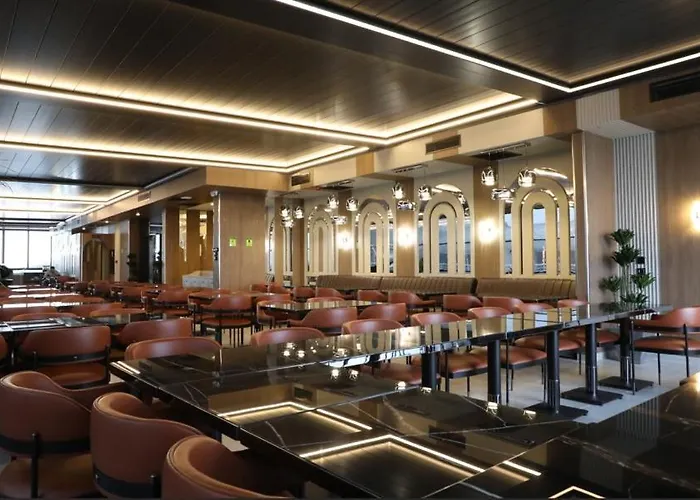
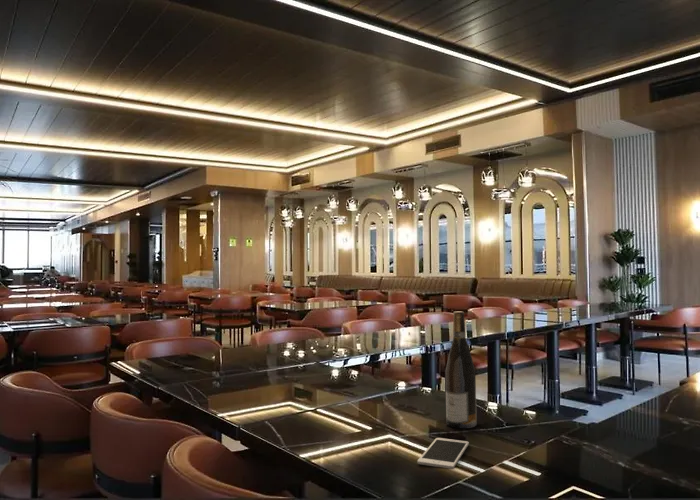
+ wine bottle (460, 367)
+ cell phone (444, 452)
